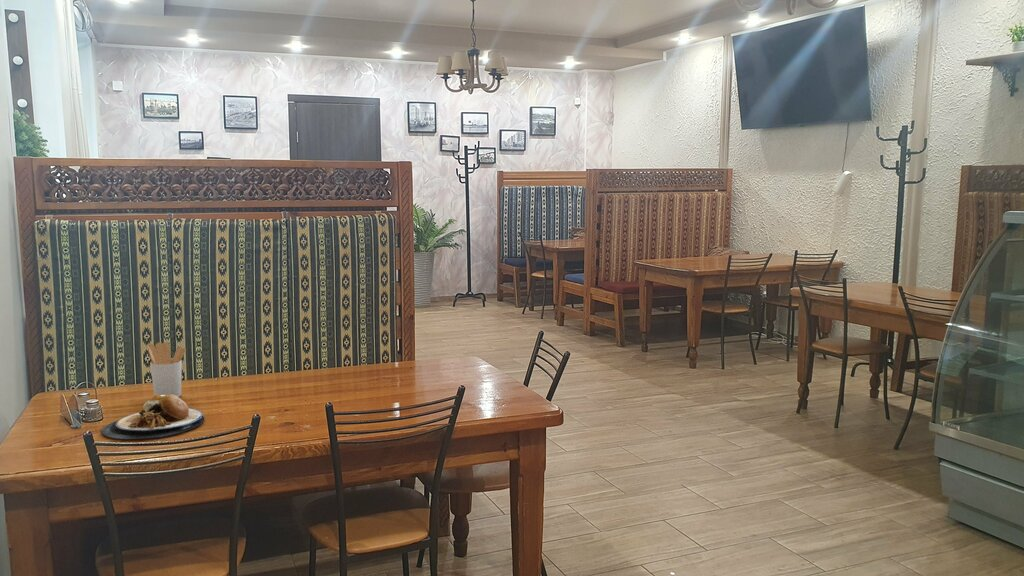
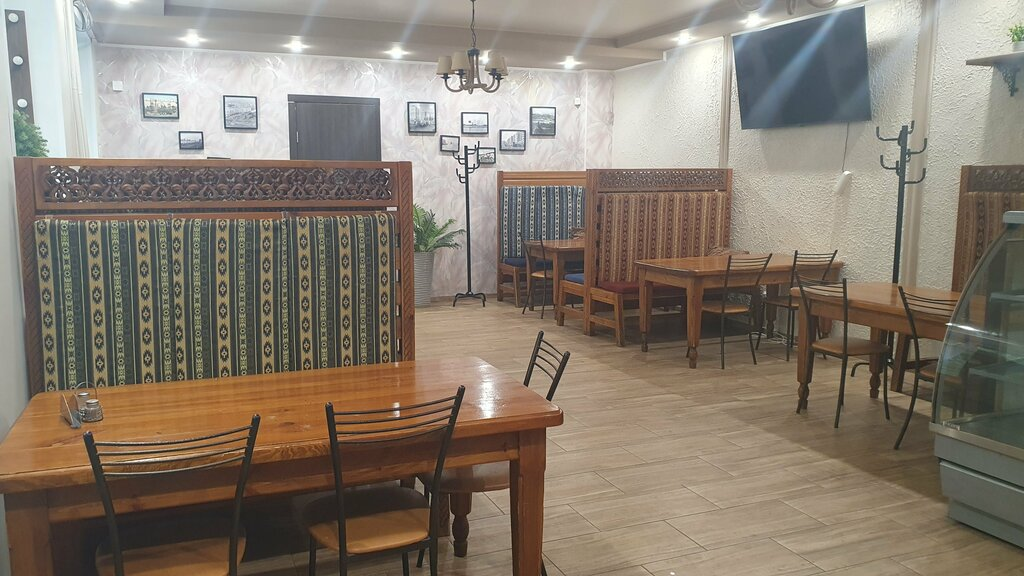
- utensil holder (164, 369)
- plate (153, 412)
